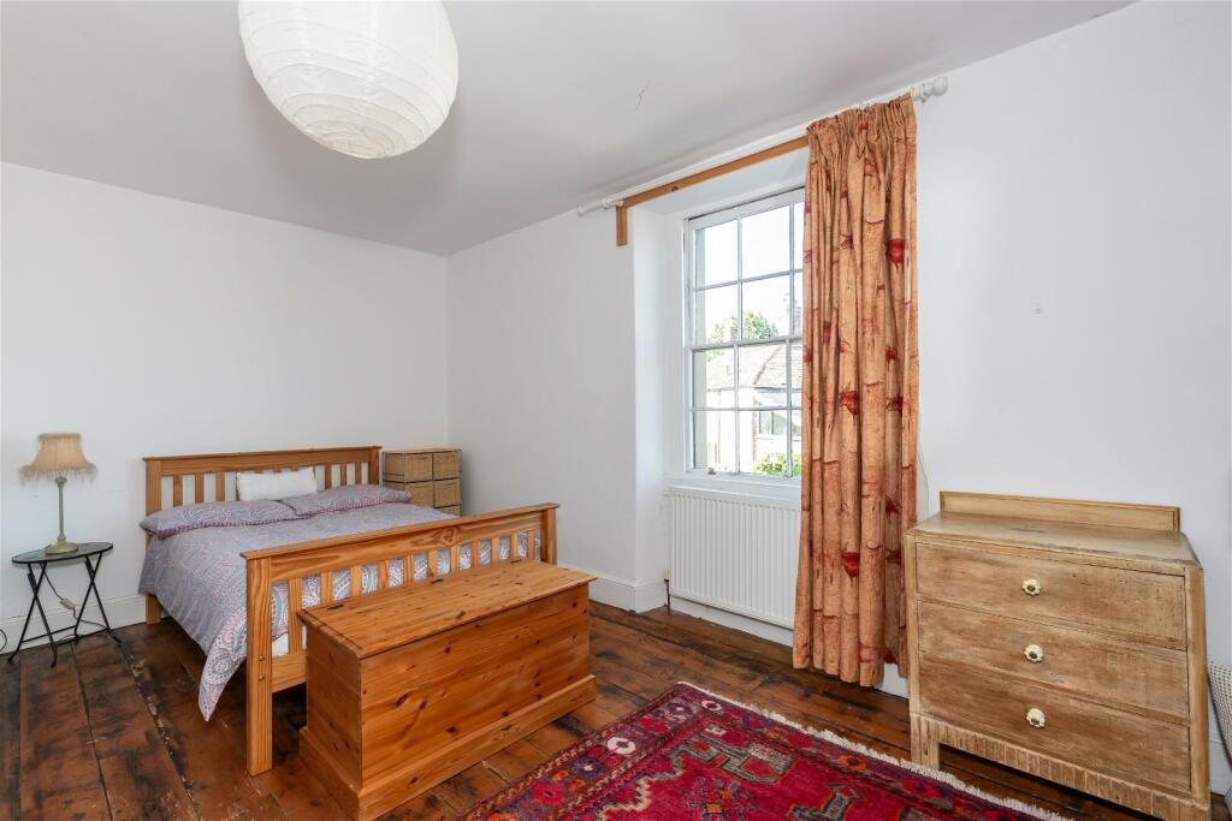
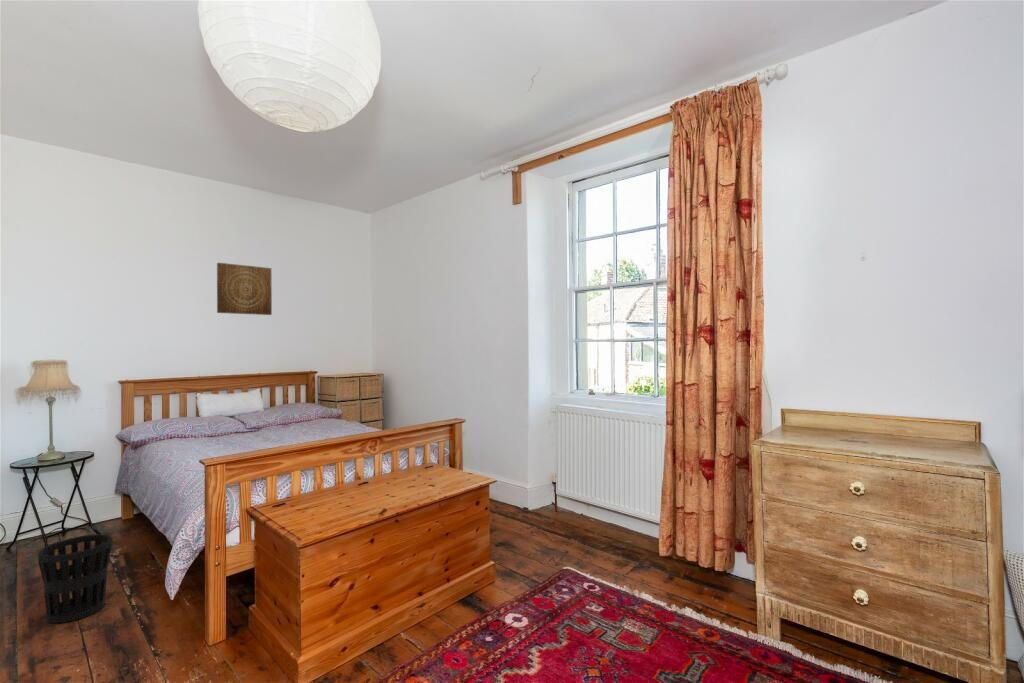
+ wall art (245, 289)
+ wastebasket (76, 577)
